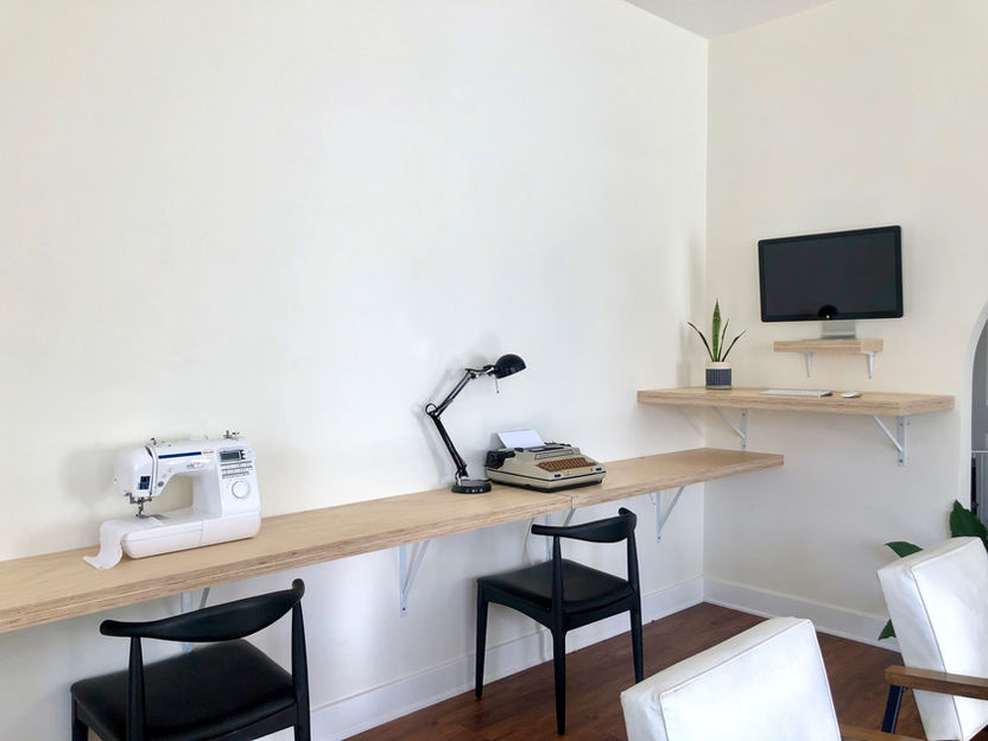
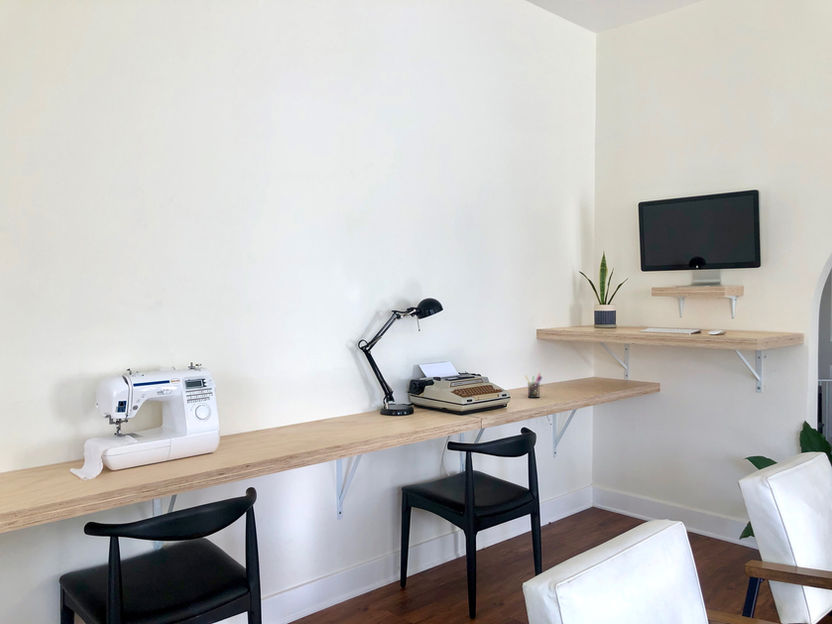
+ pen holder (534, 384)
